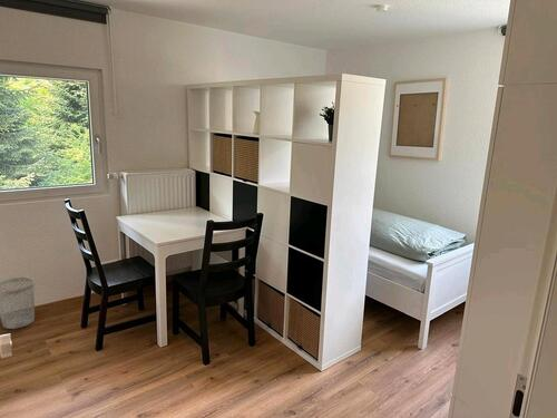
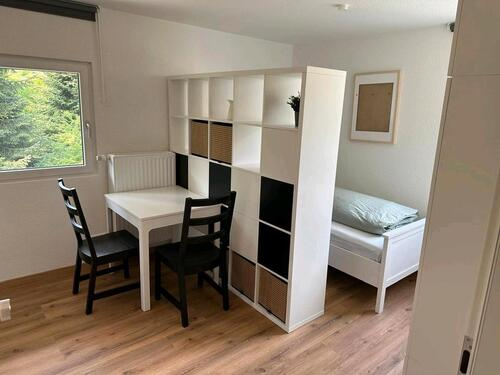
- wastebasket (16, 302)
